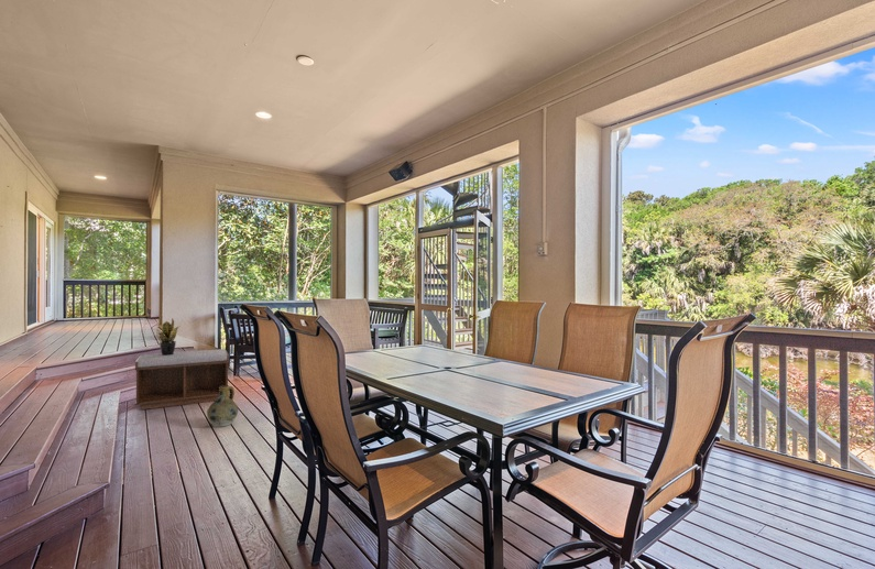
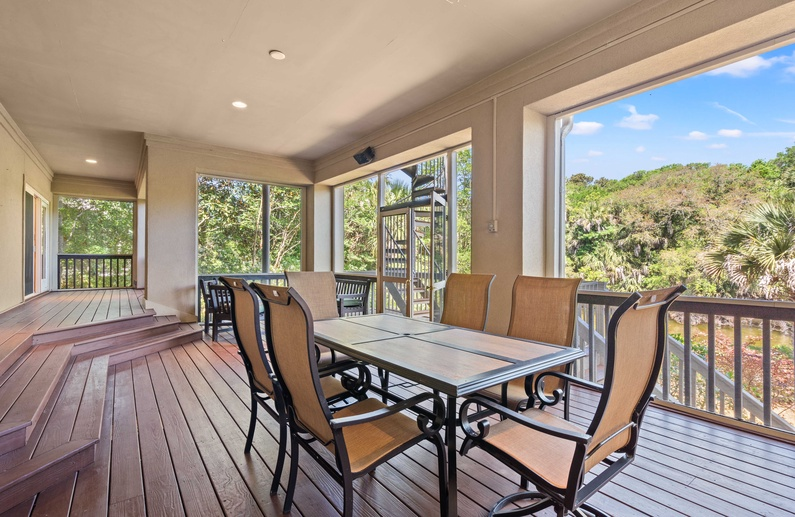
- potted plant (166, 336)
- bench (184, 376)
- ceramic jug (222, 405)
